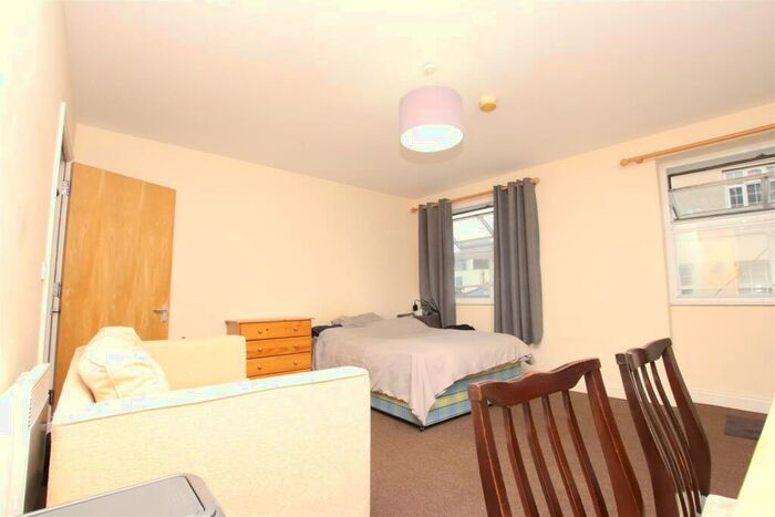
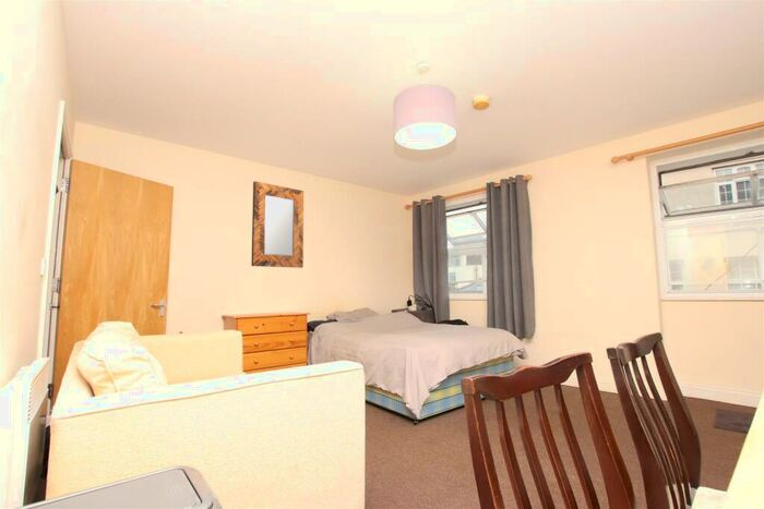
+ home mirror (278, 226)
